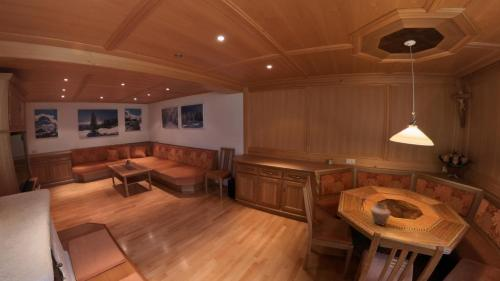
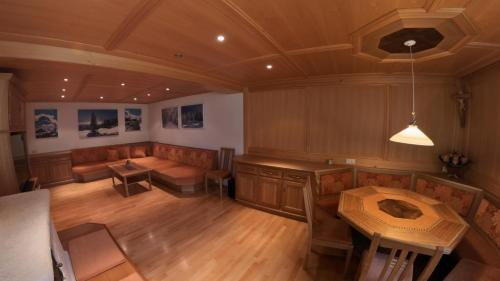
- vase (374, 209)
